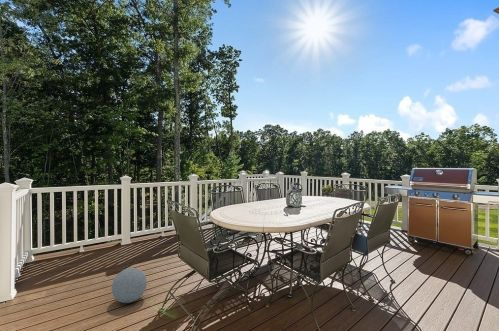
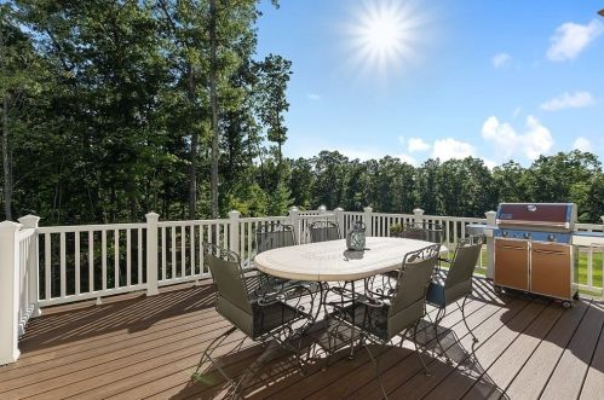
- decorative ball (129, 285)
